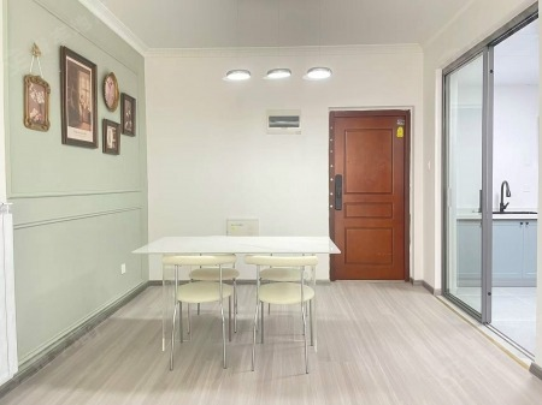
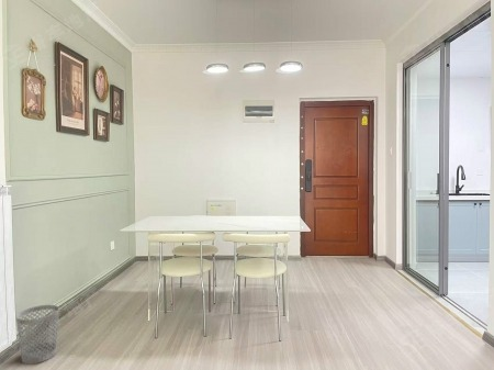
+ wastebasket (38, 334)
